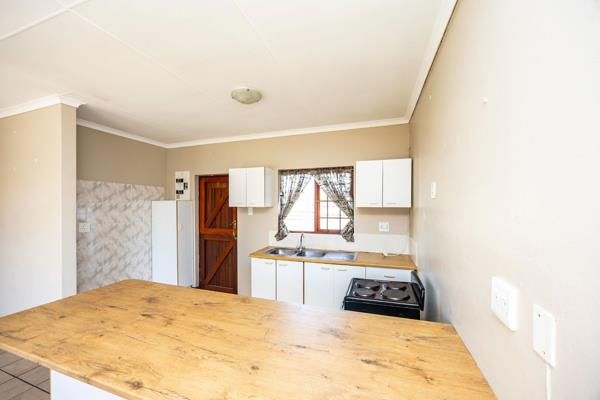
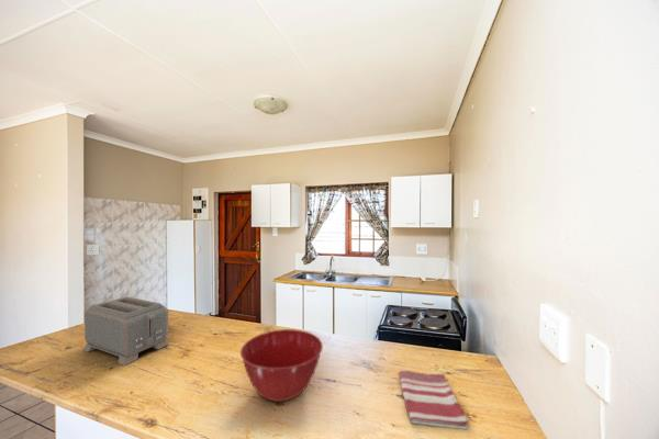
+ dish towel (428, 395)
+ mixing bowl (282, 367)
+ toaster (129, 326)
